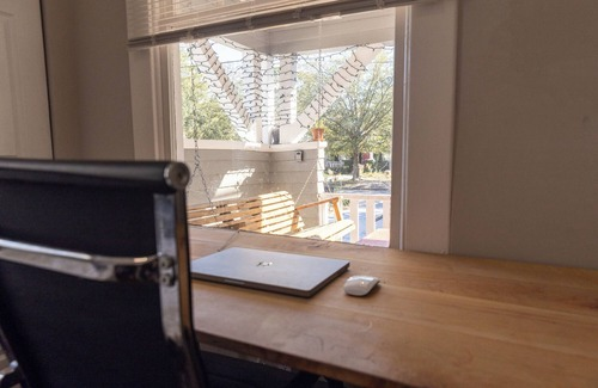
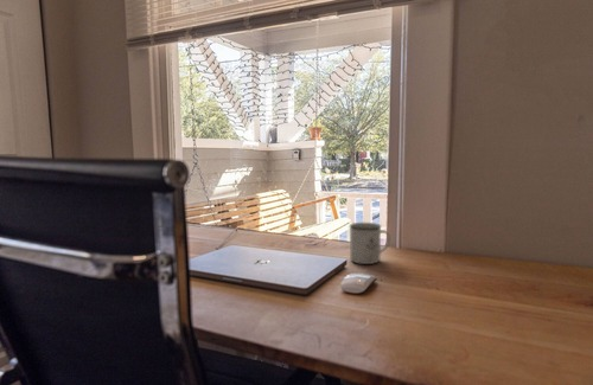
+ mug (370, 242)
